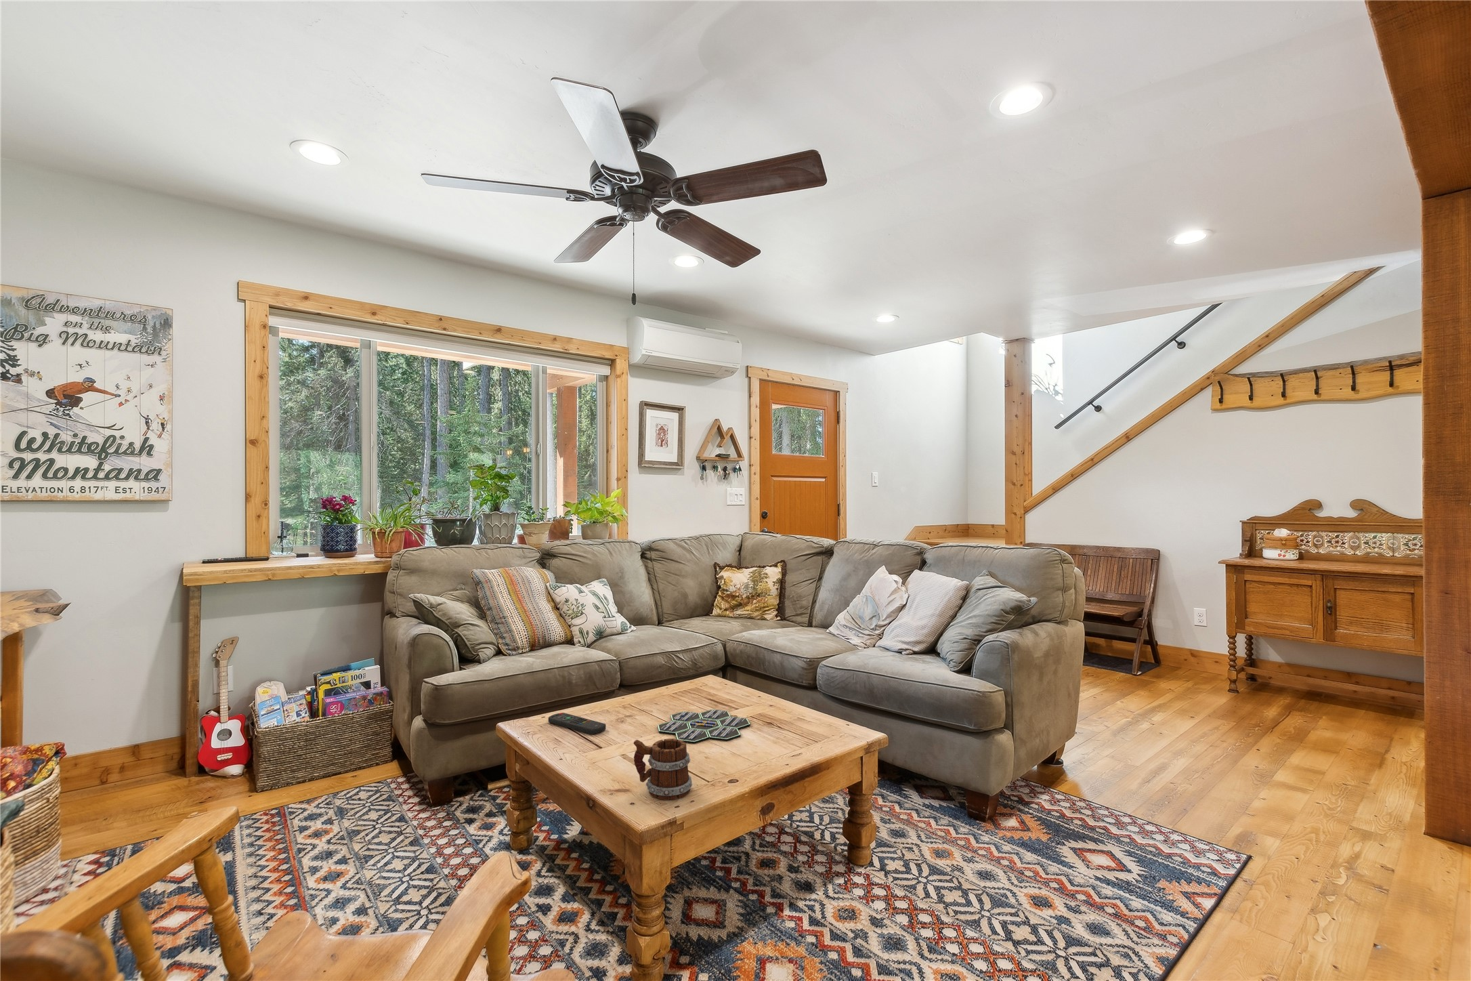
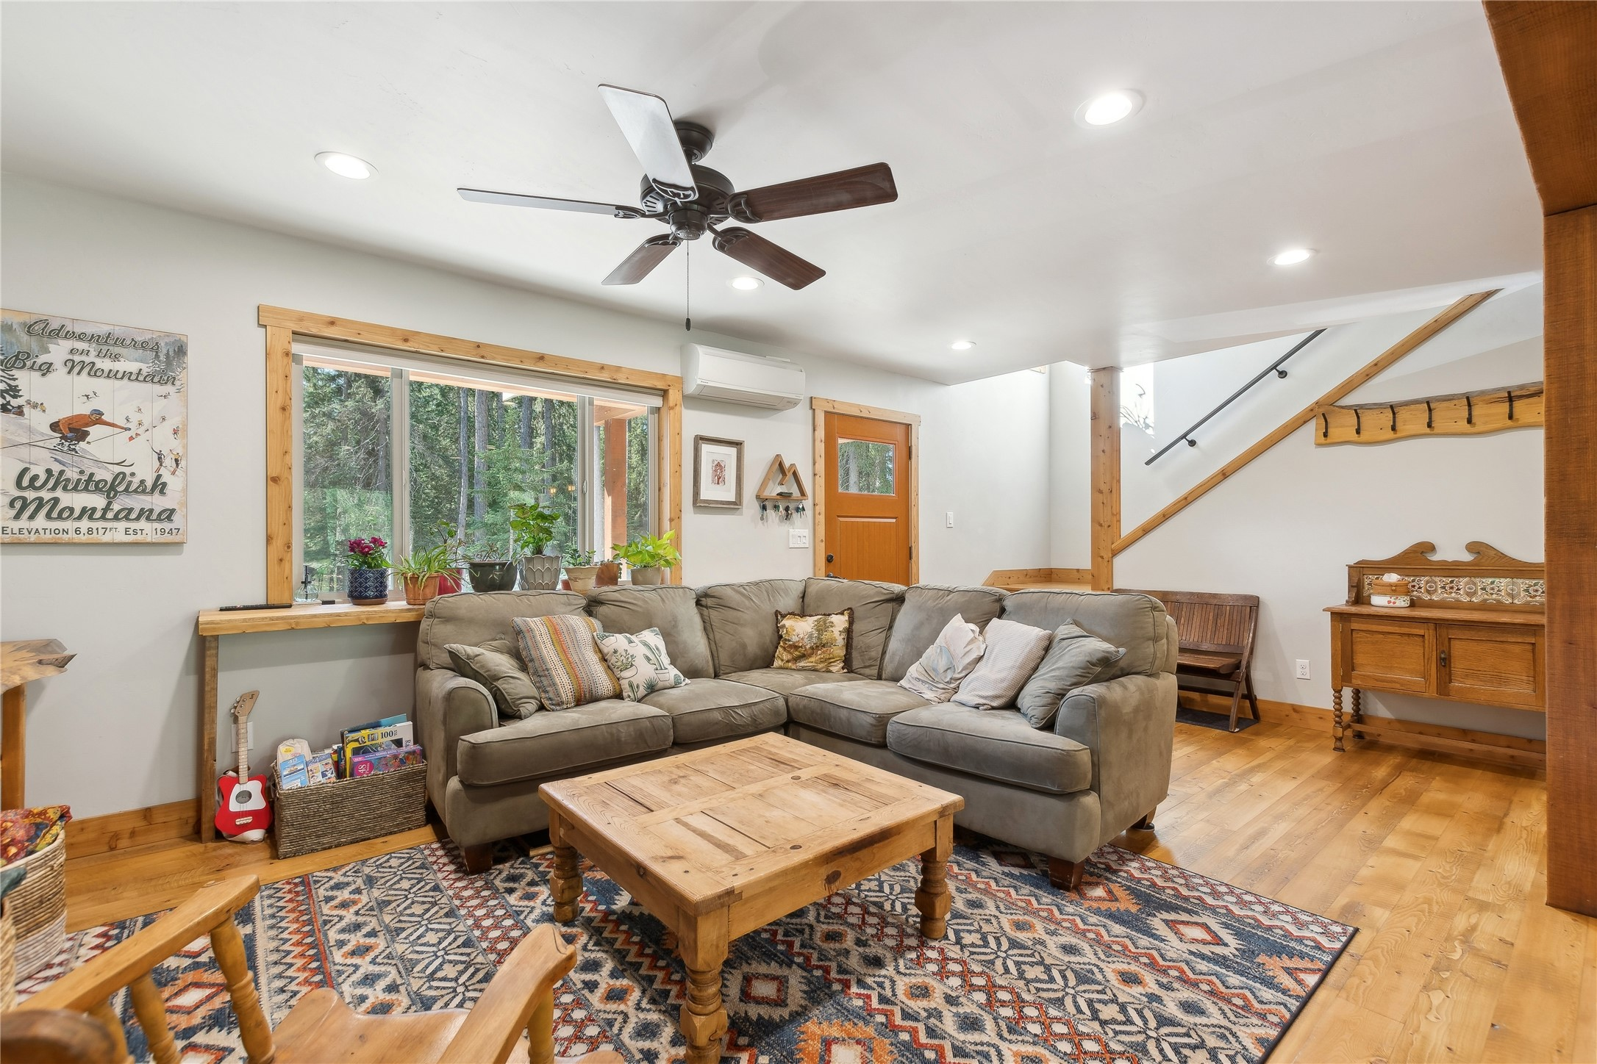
- remote control (577, 723)
- mug (663, 765)
- board game (704, 724)
